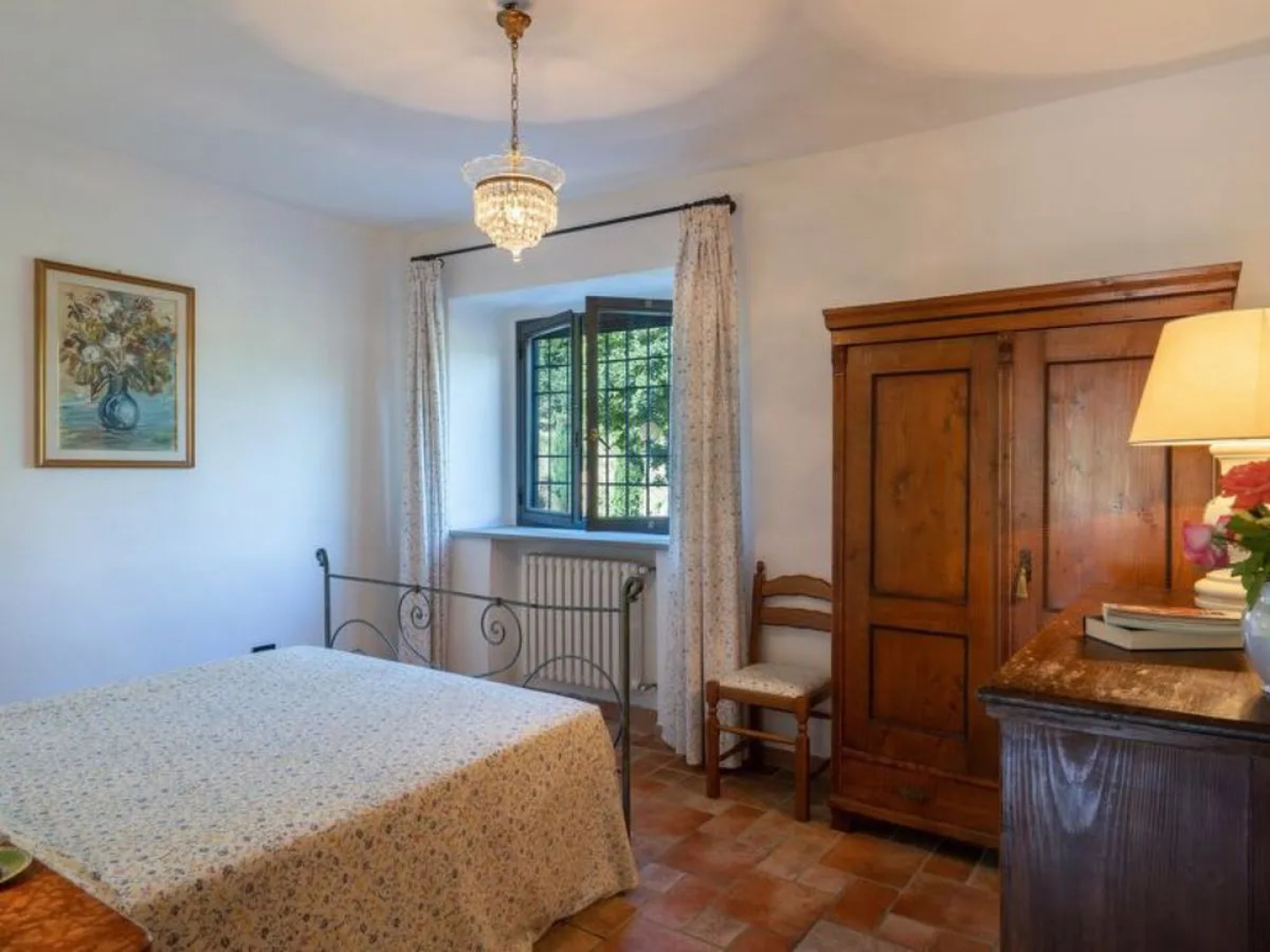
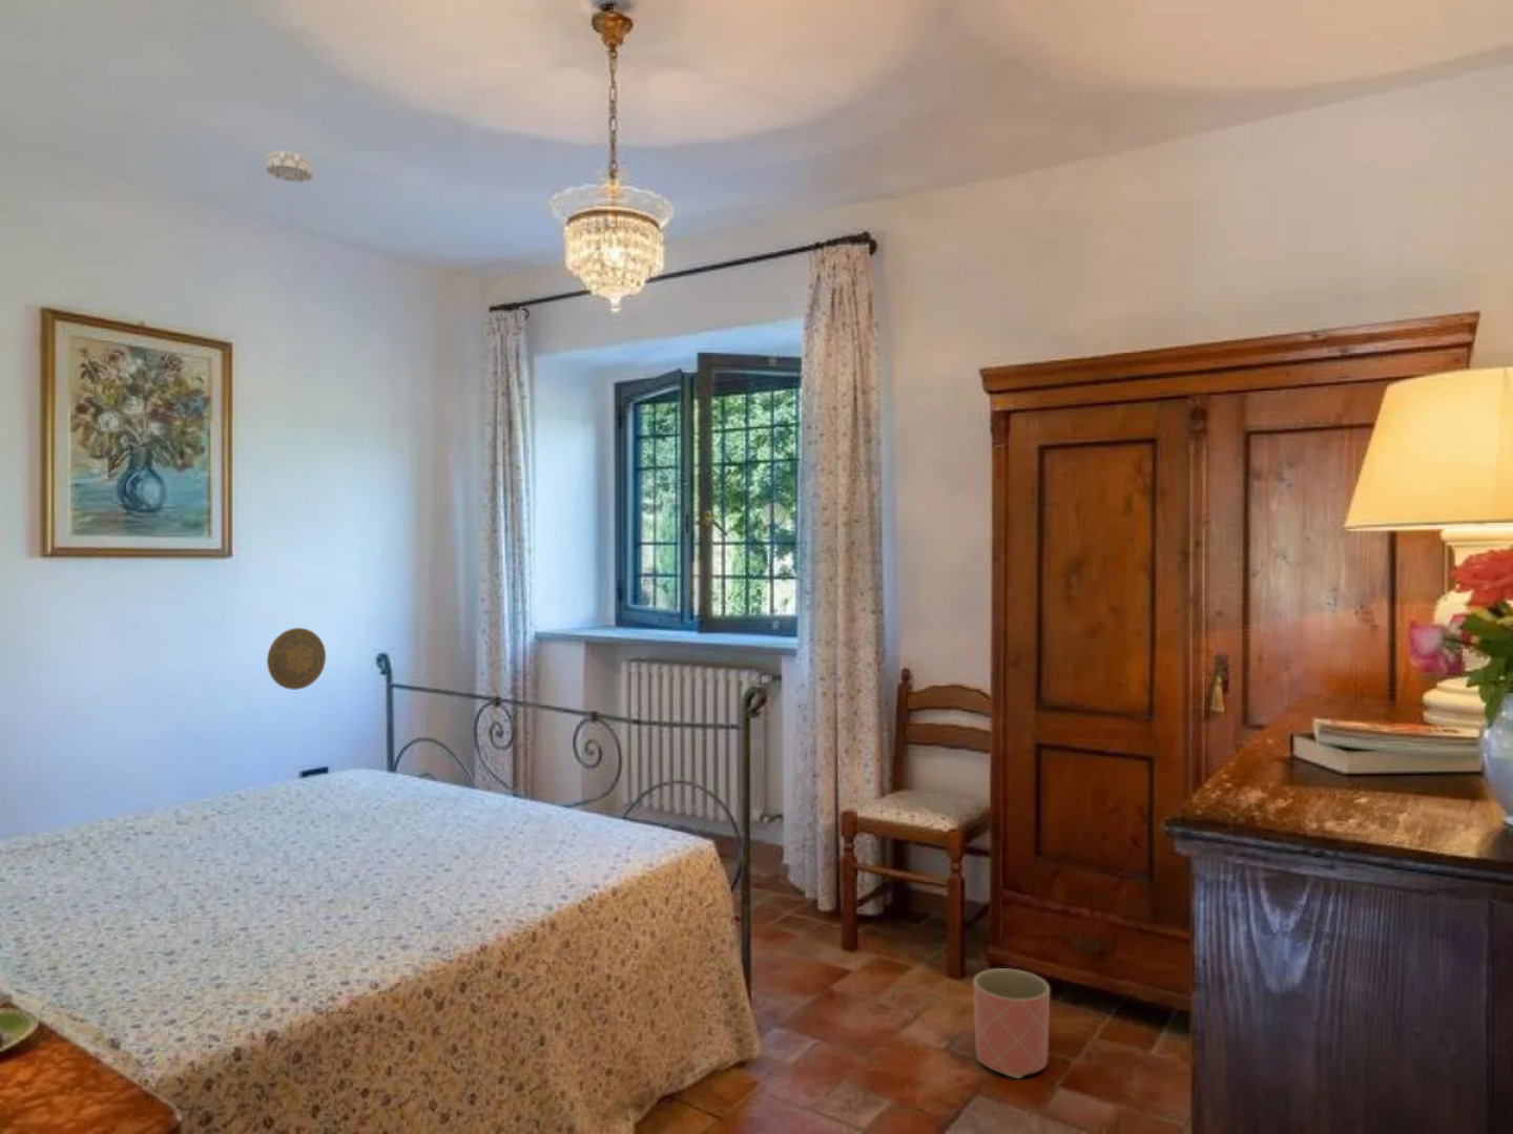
+ planter (1010, 1022)
+ smoke detector (289, 164)
+ decorative plate (298, 659)
